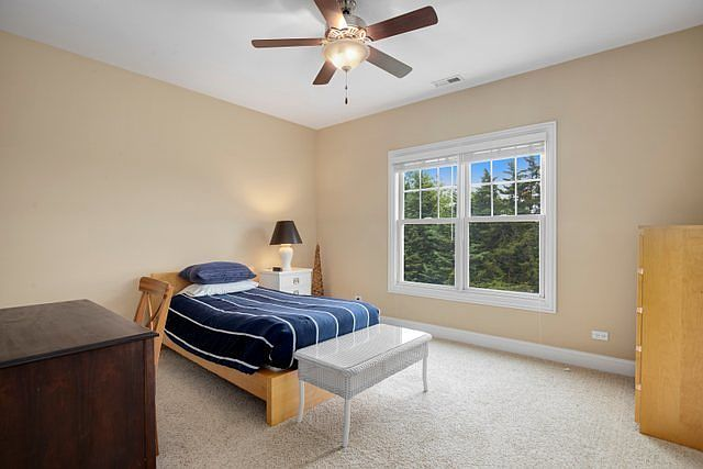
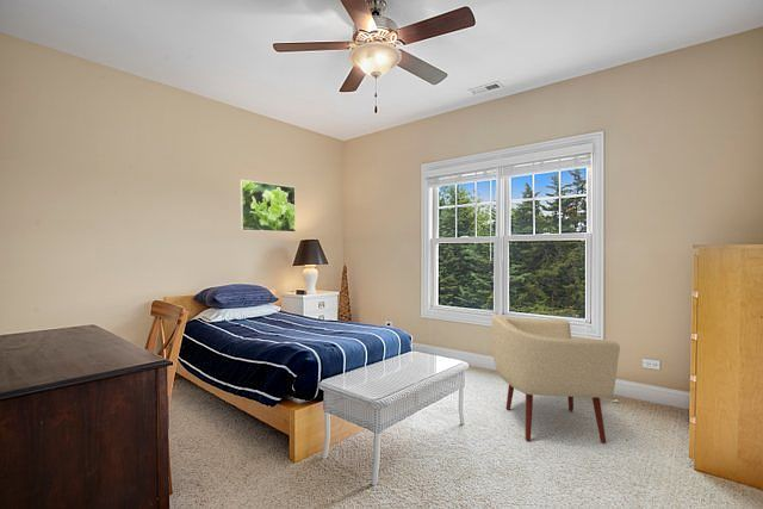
+ armchair (542, 371)
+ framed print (269, 207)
